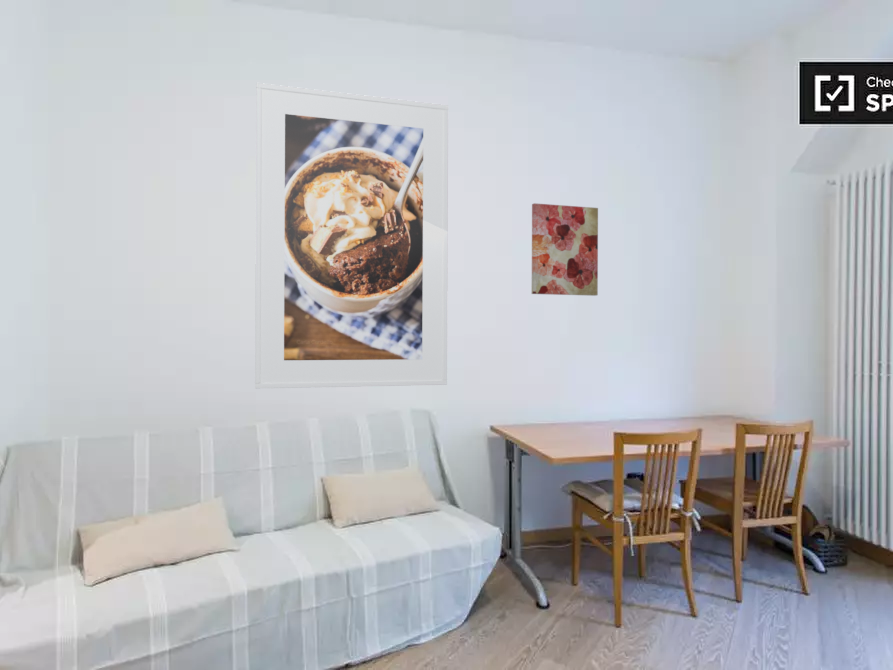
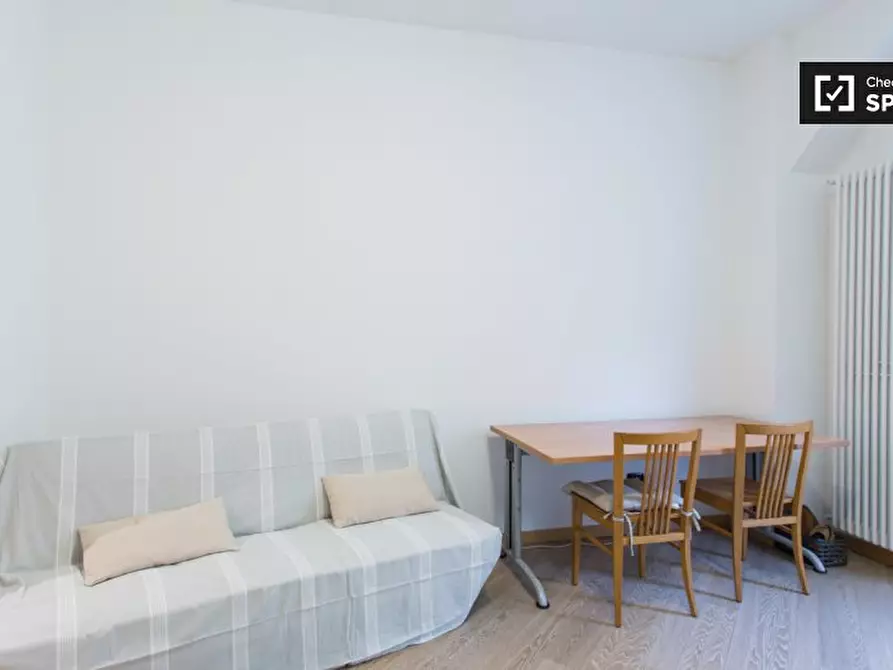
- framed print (355, 240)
- wall art (565, 250)
